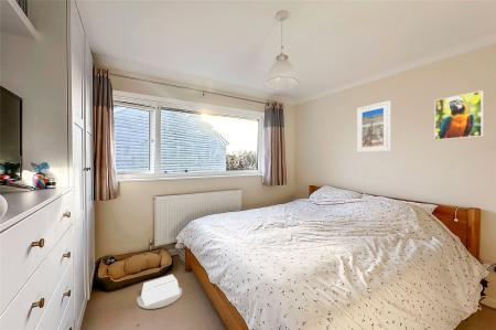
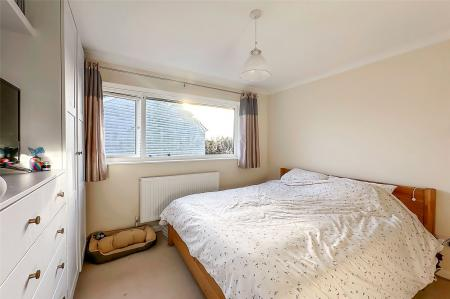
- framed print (456, 117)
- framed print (373, 128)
- air conditioner (160, 287)
